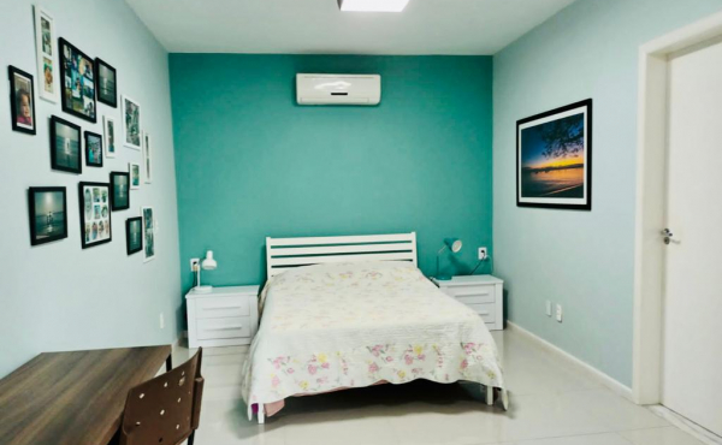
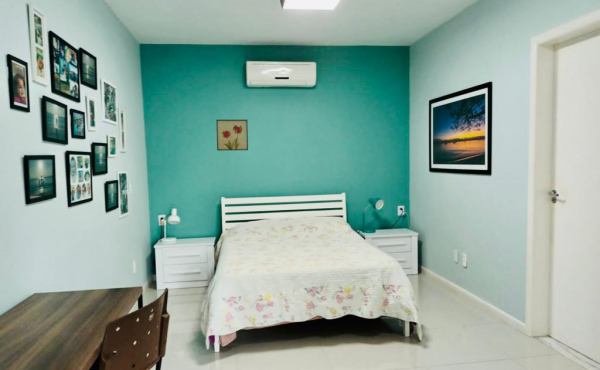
+ wall art (232, 135)
